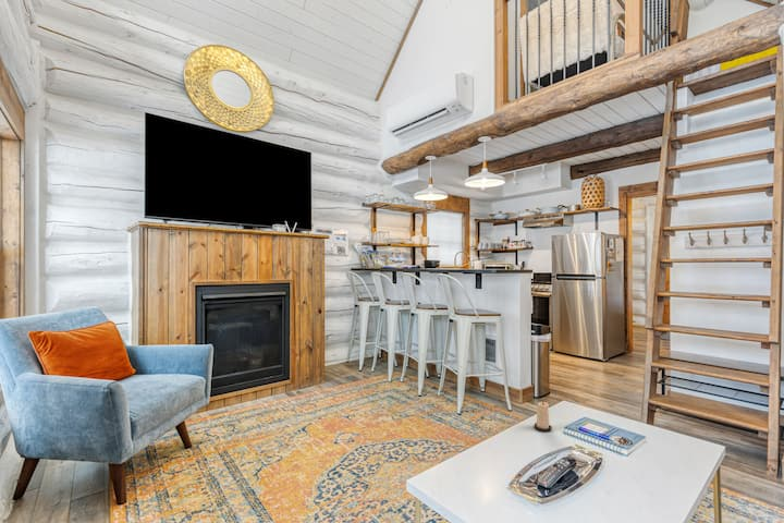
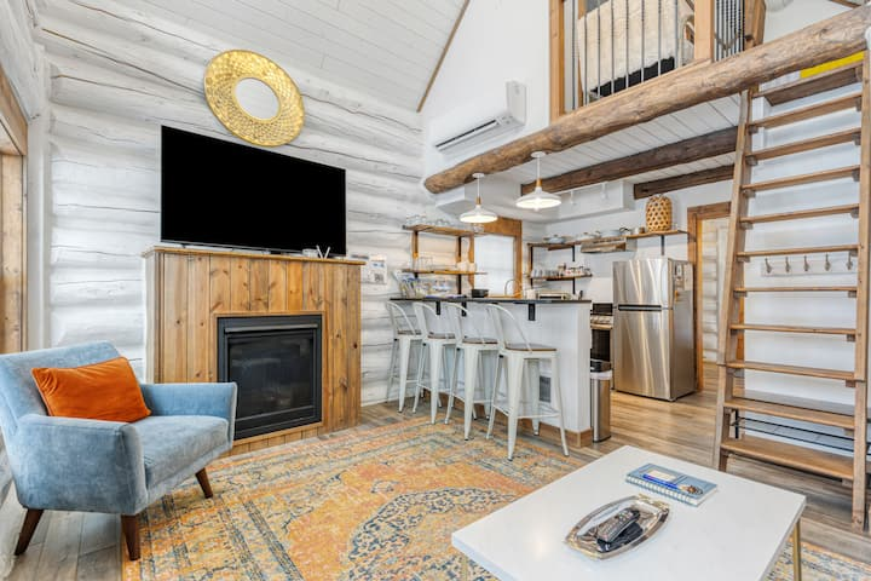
- candle (542, 414)
